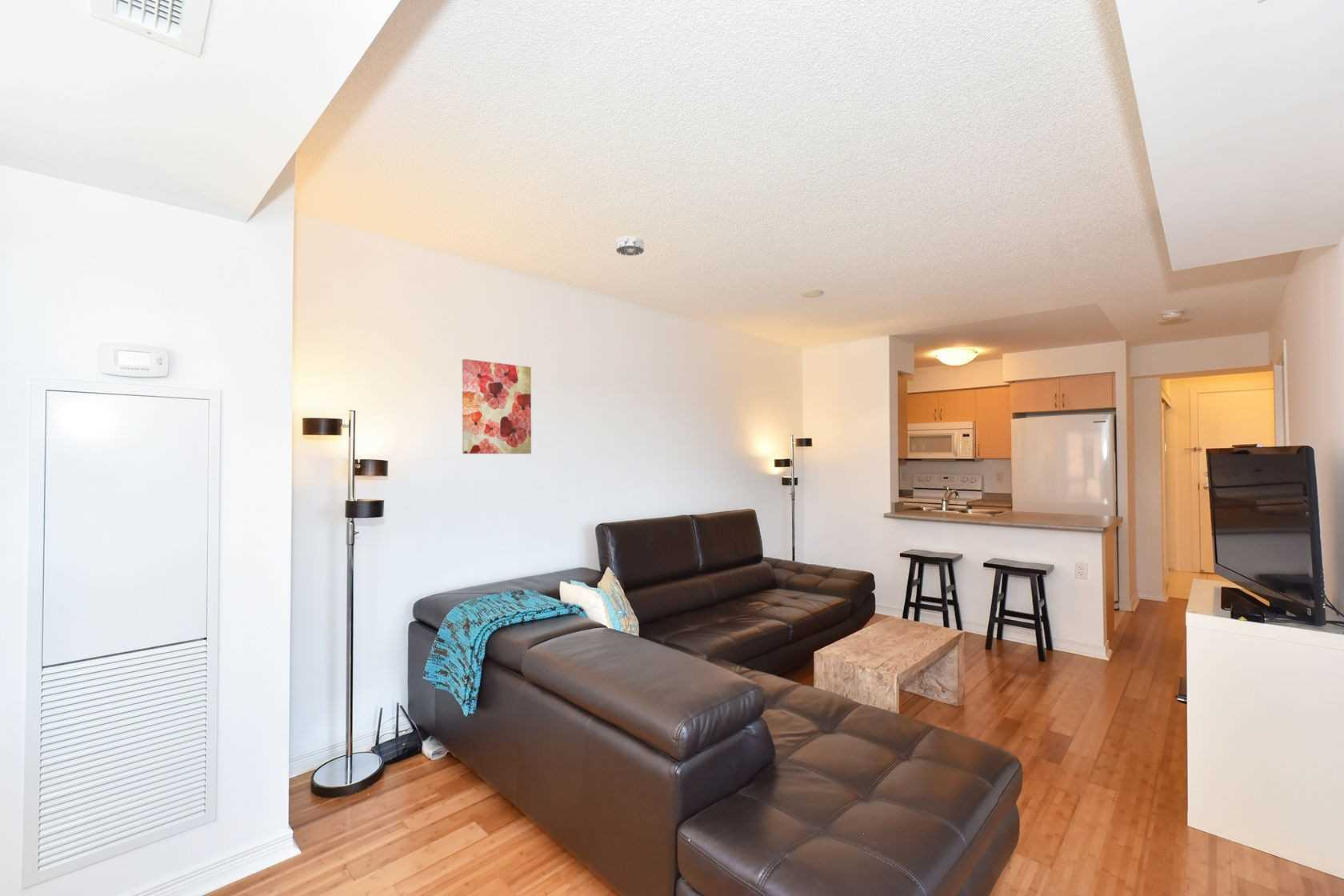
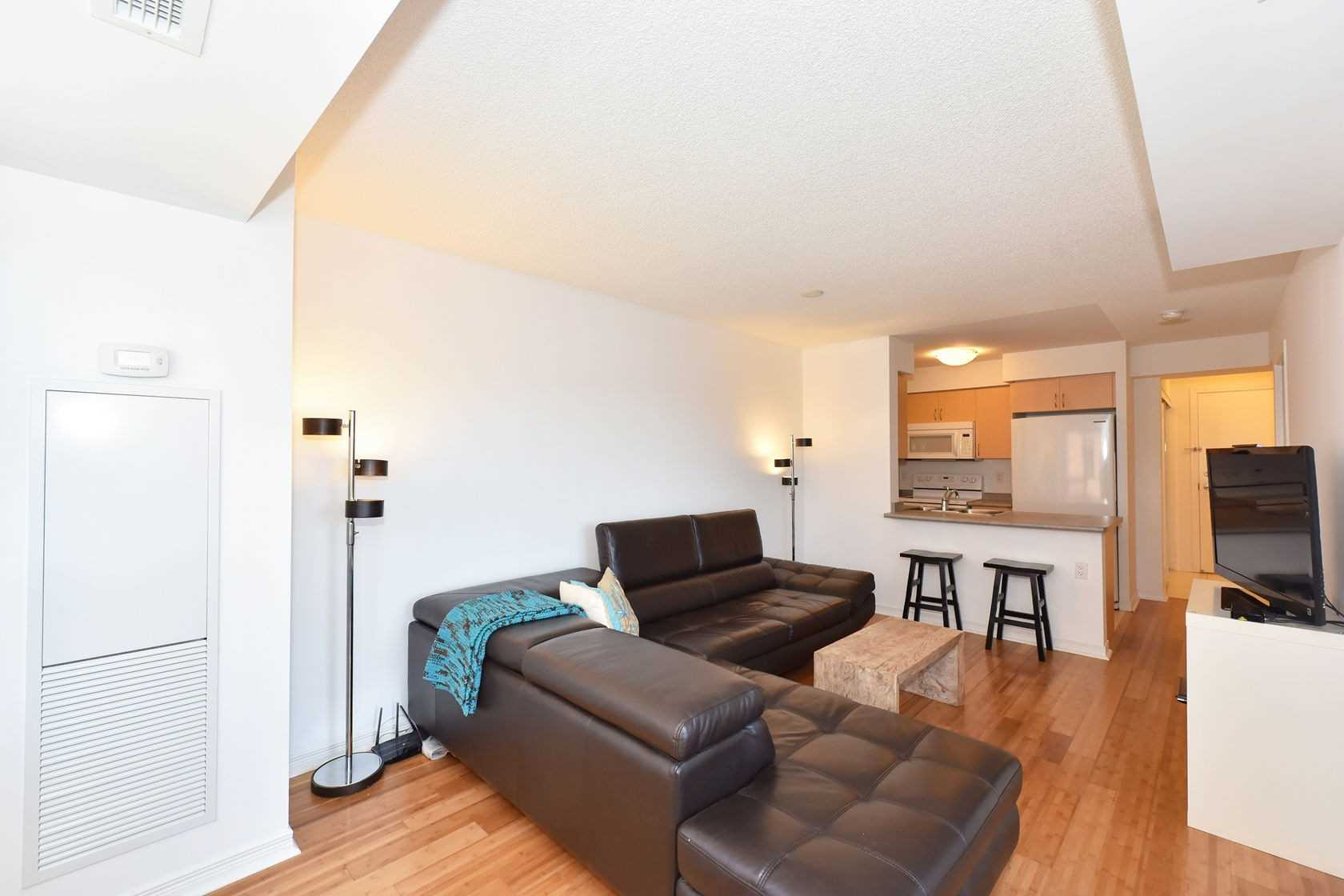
- smoke detector (630, 245)
- wall art (498, 408)
